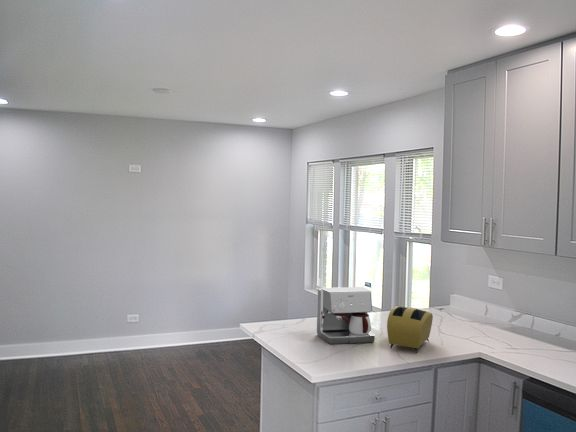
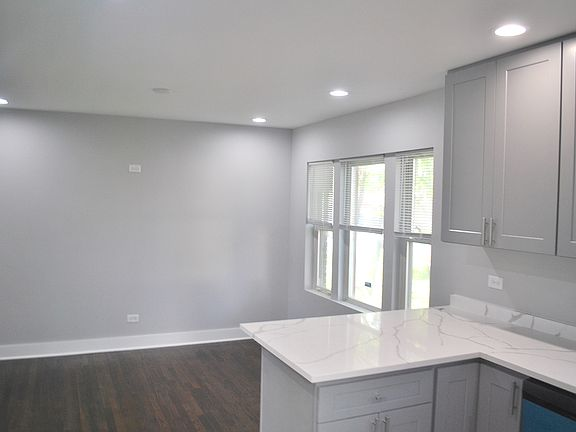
- toaster (410, 326)
- coffee maker (346, 313)
